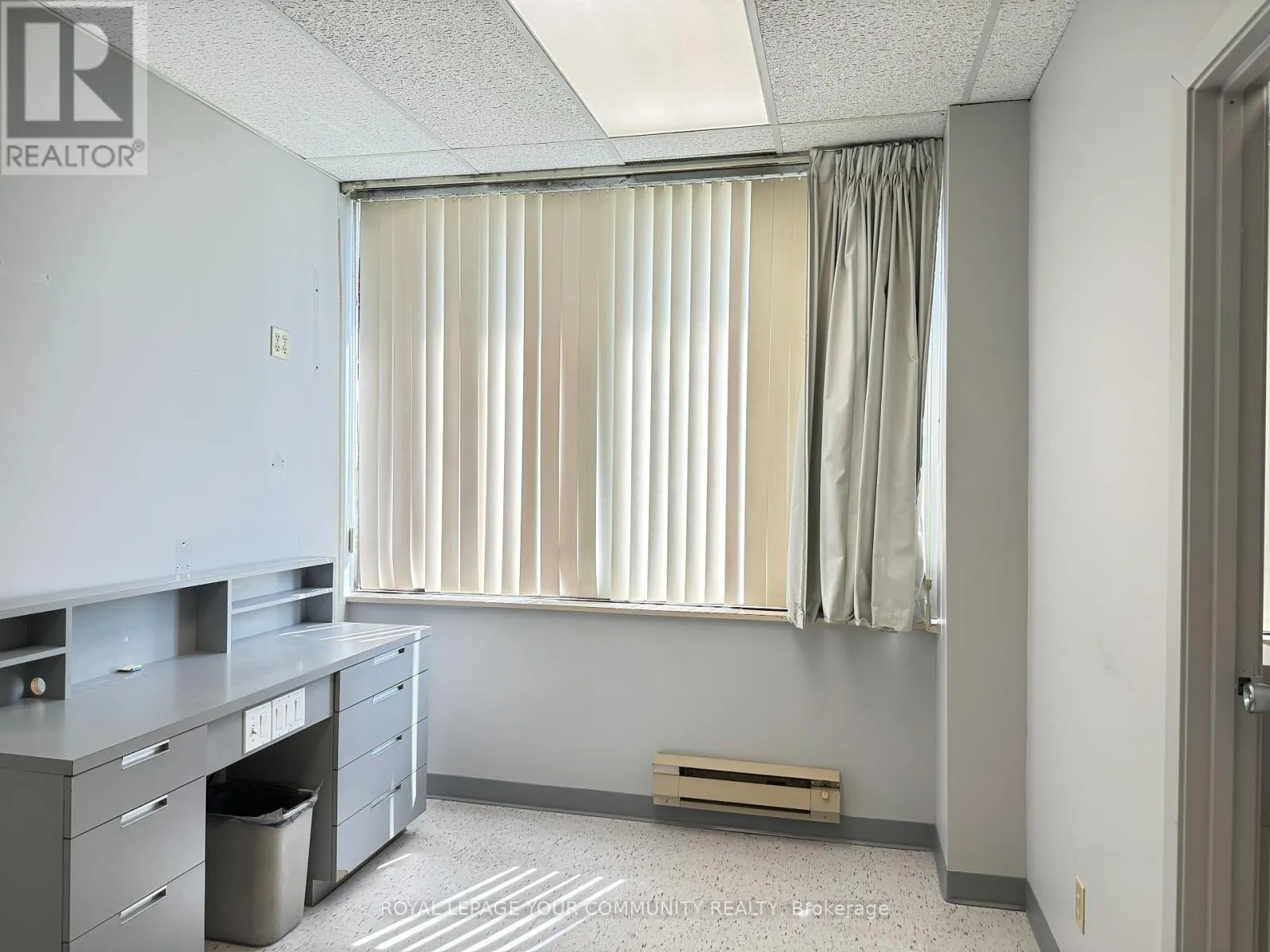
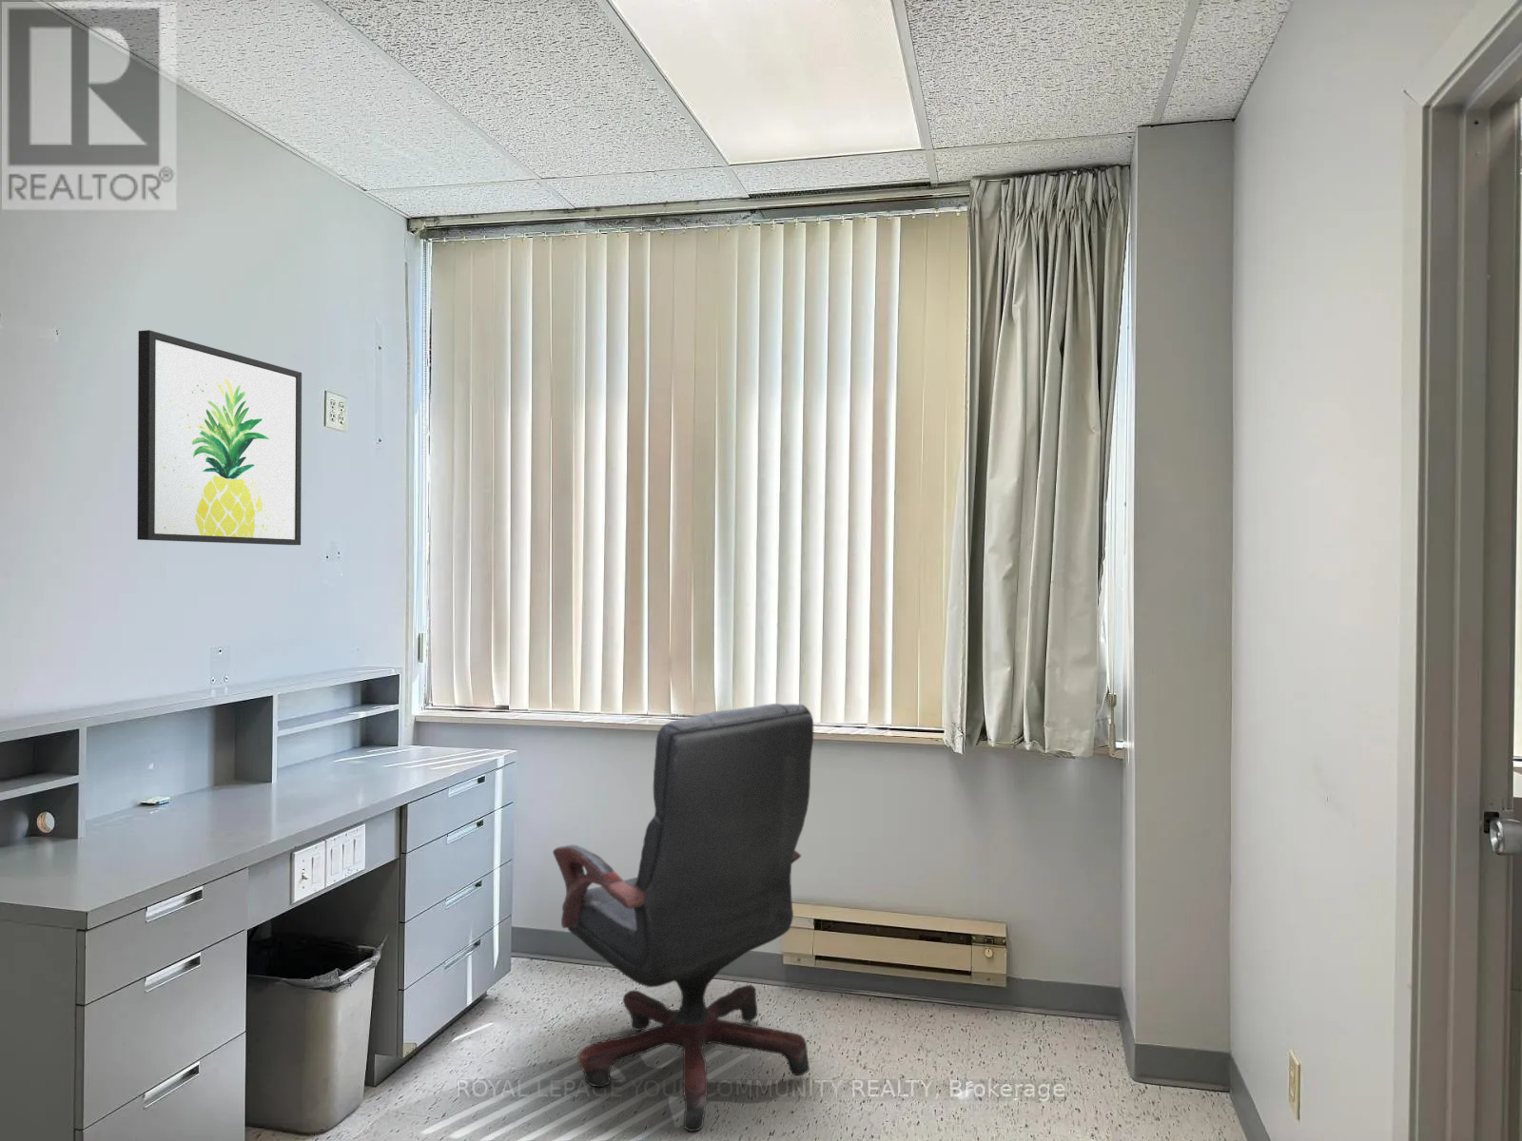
+ wall art (228, 448)
+ office chair (682, 879)
